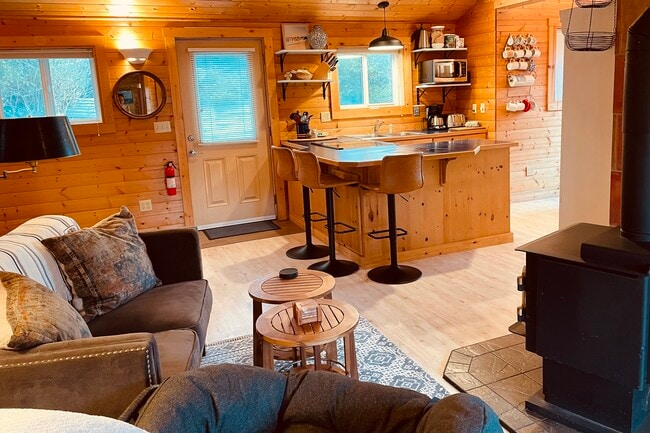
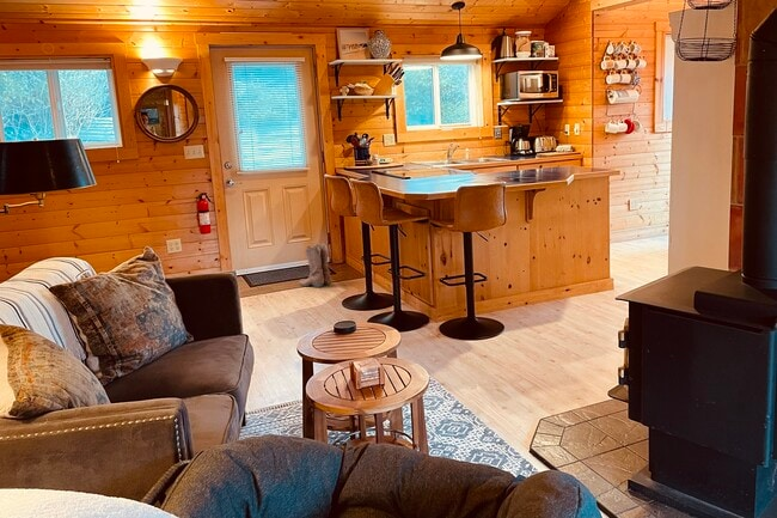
+ boots (313, 263)
